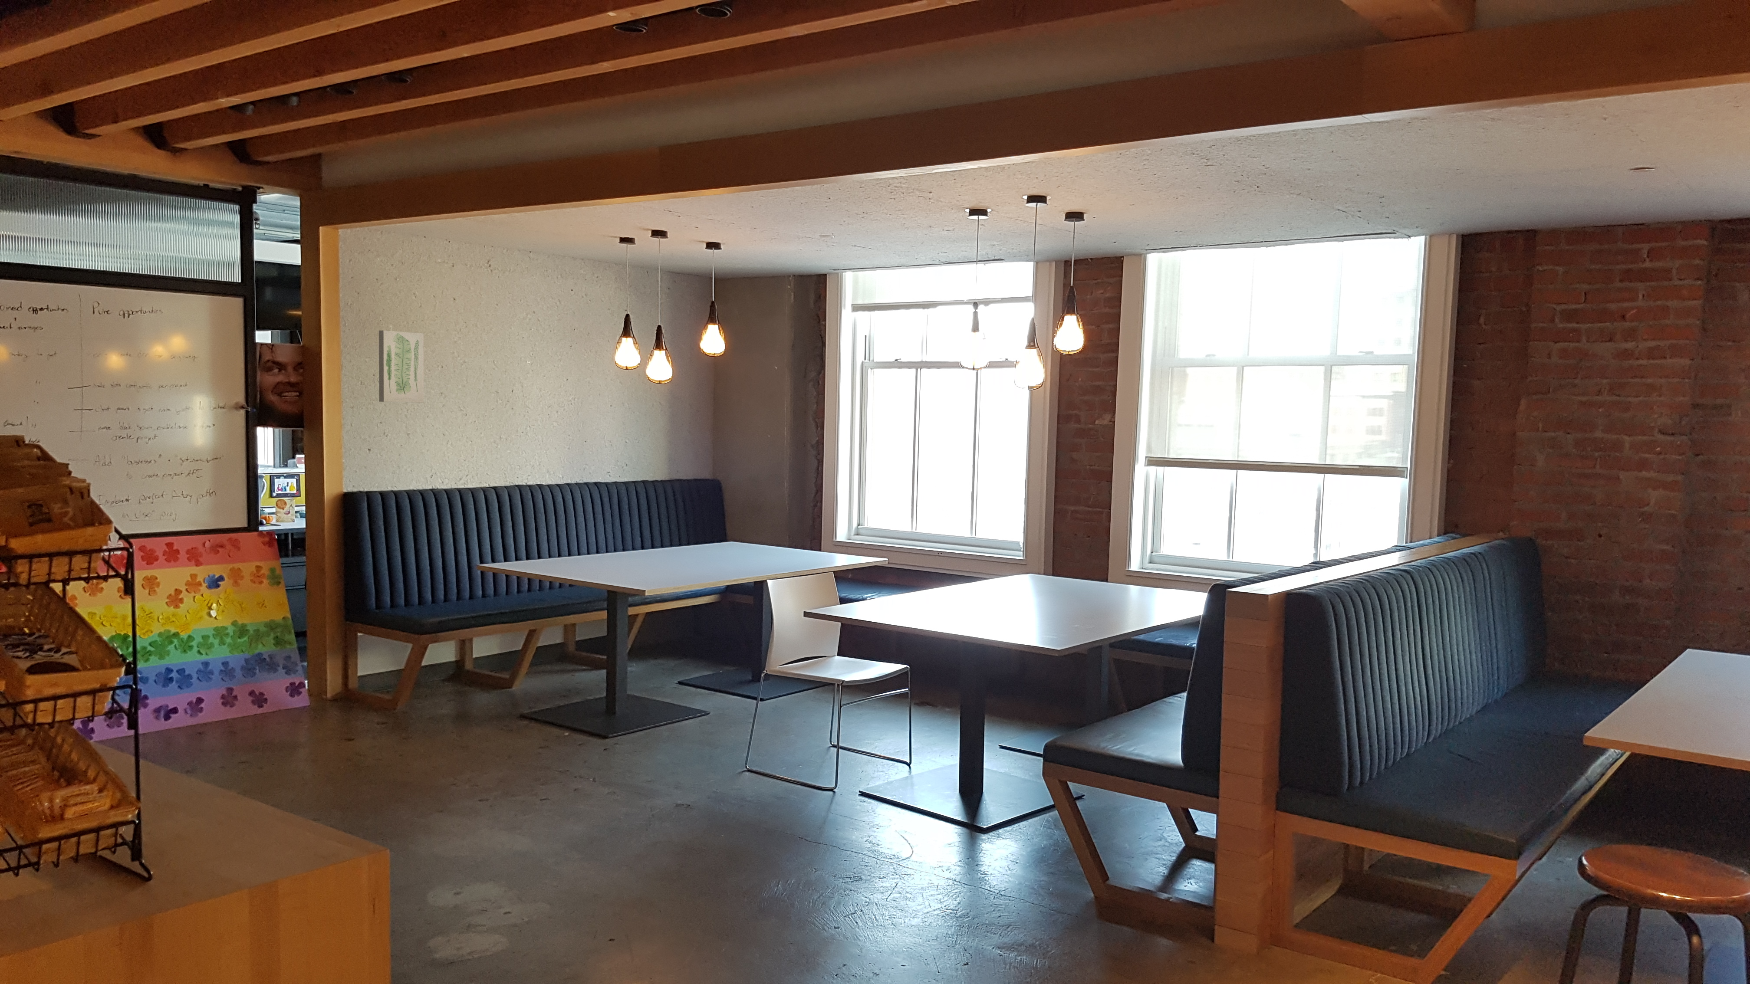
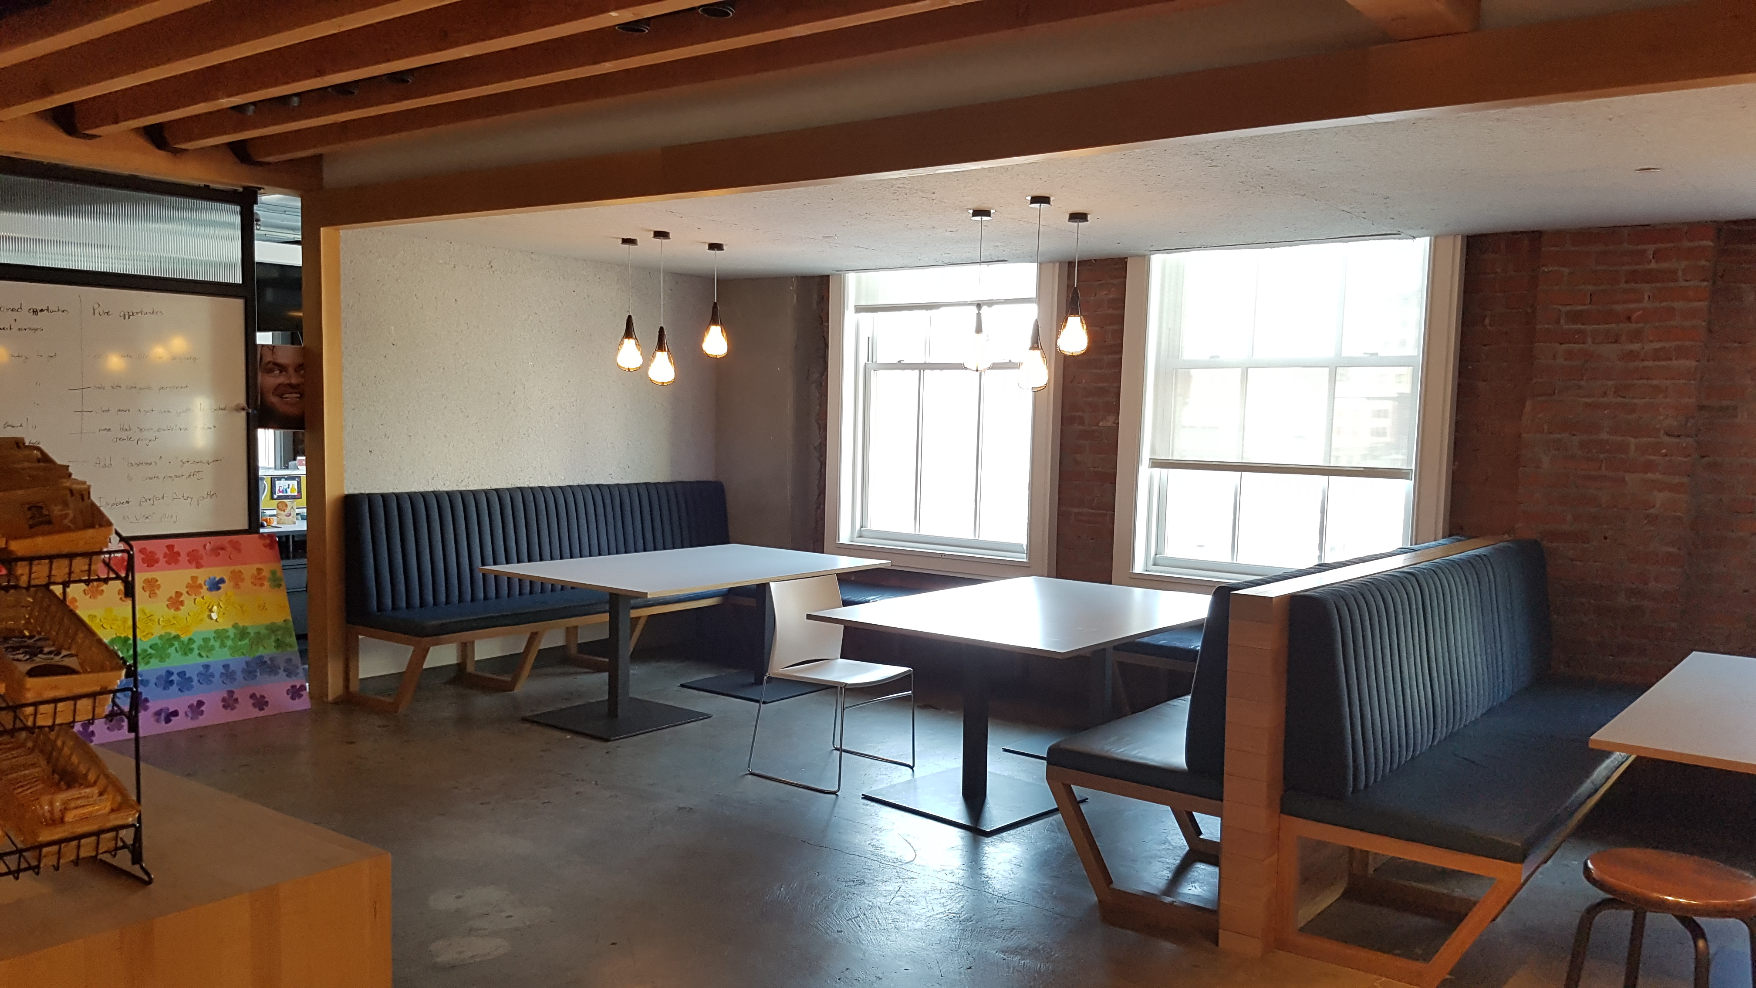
- wall art (401, 368)
